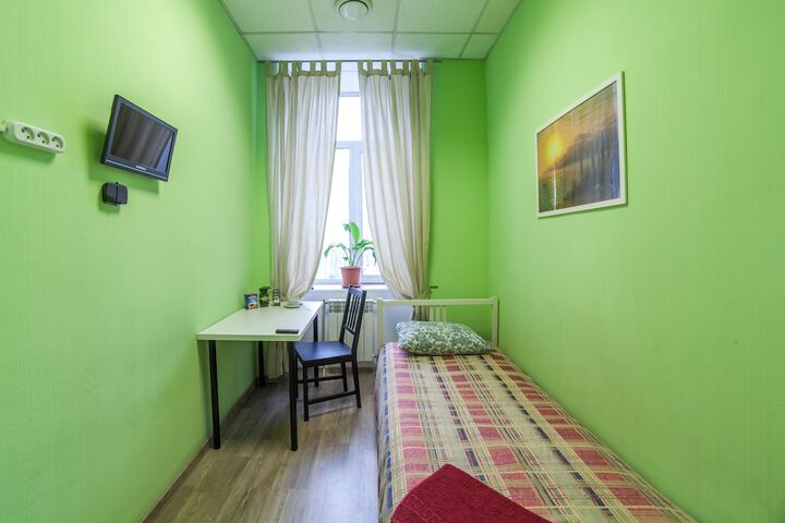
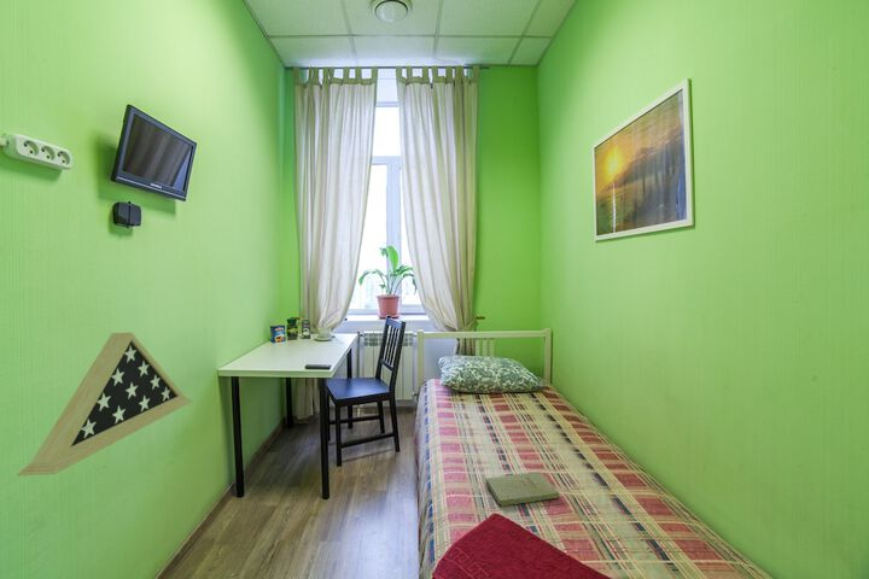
+ display case (123, 381)
+ book (520, 487)
